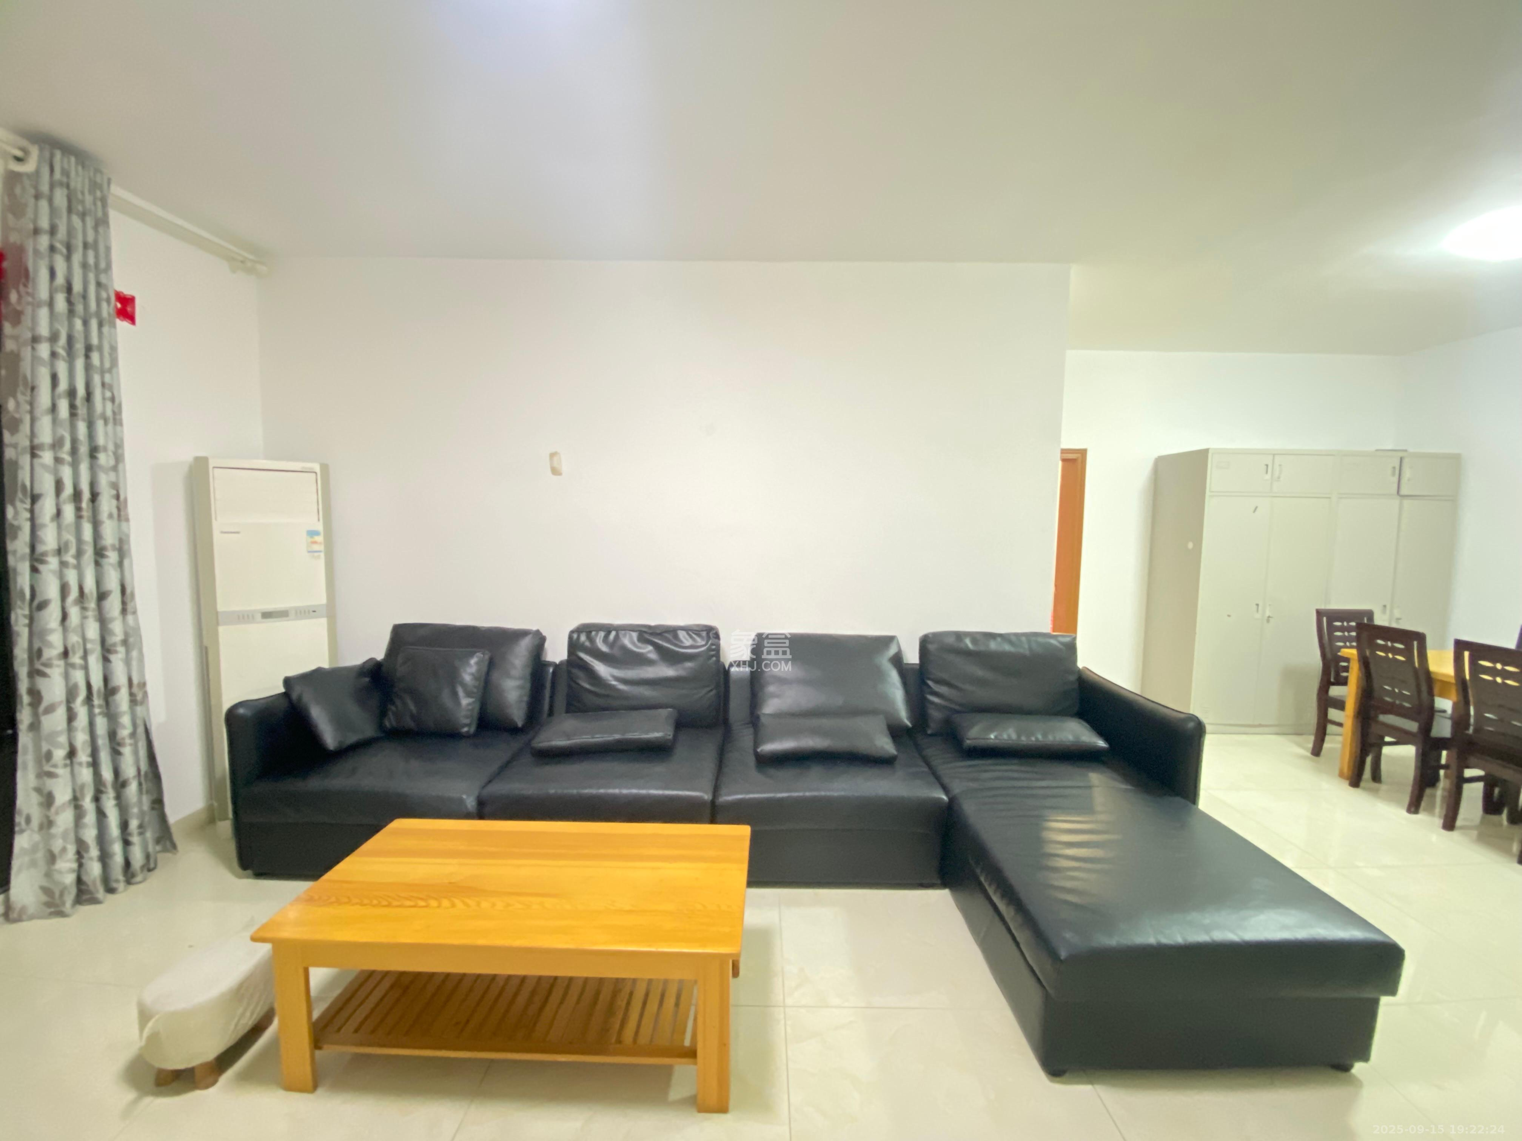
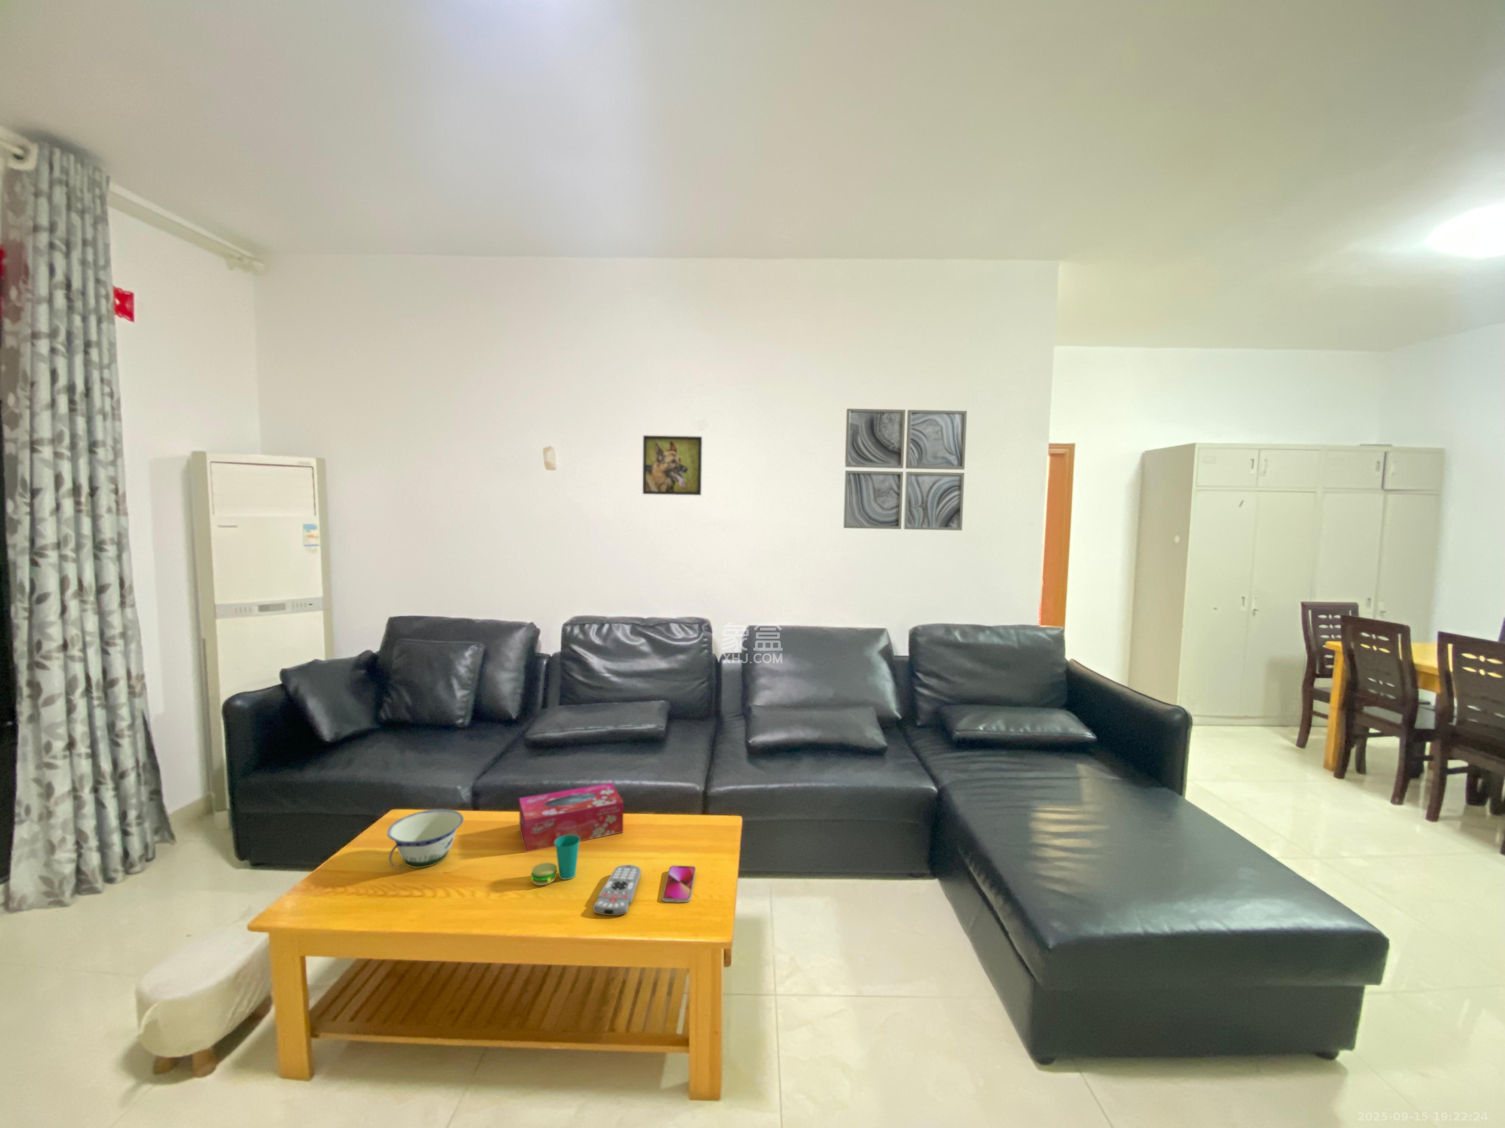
+ cup (557, 860)
+ remote control (620, 889)
+ tissue box (571, 815)
+ smartphone (679, 883)
+ wall art (903, 472)
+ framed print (672, 466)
+ bowl (424, 842)
